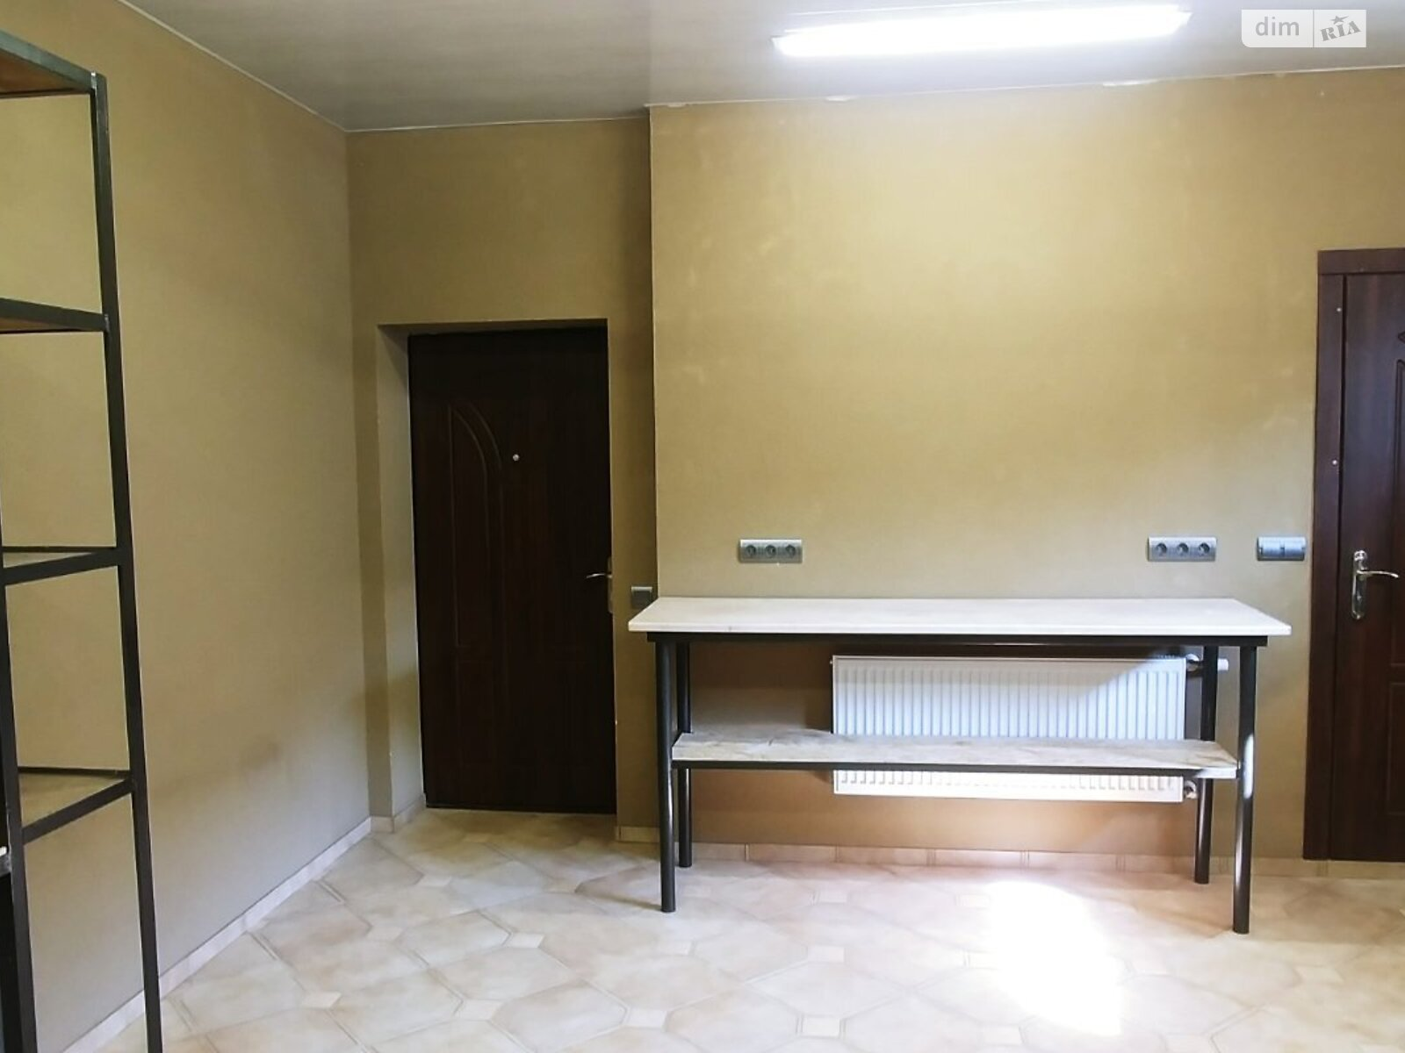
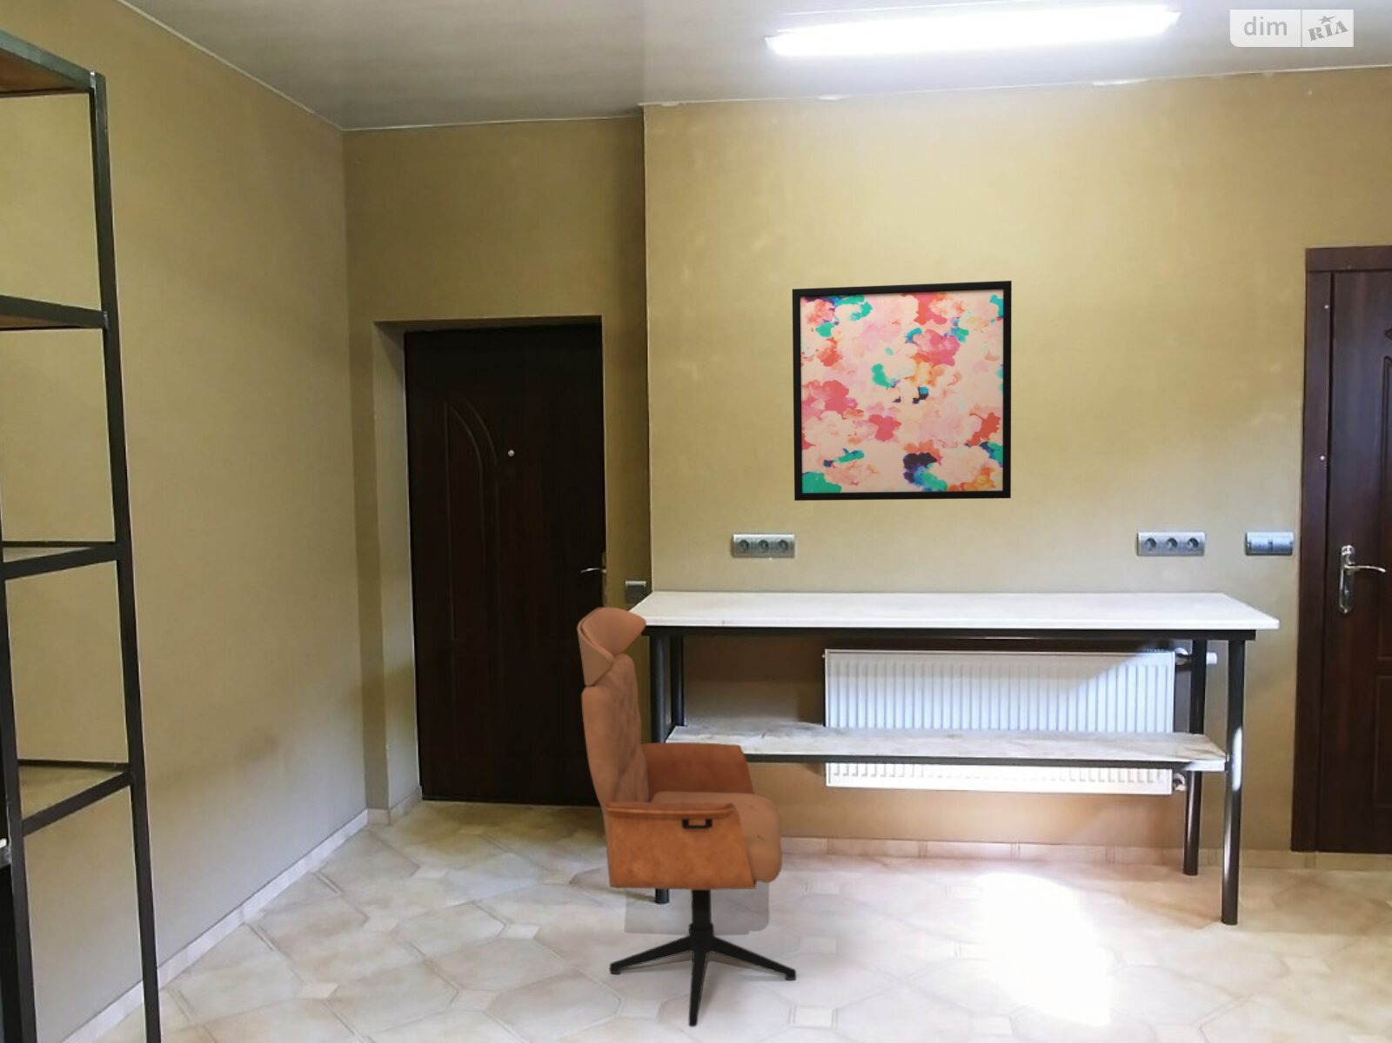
+ office chair (692, 796)
+ wall art (900, 393)
